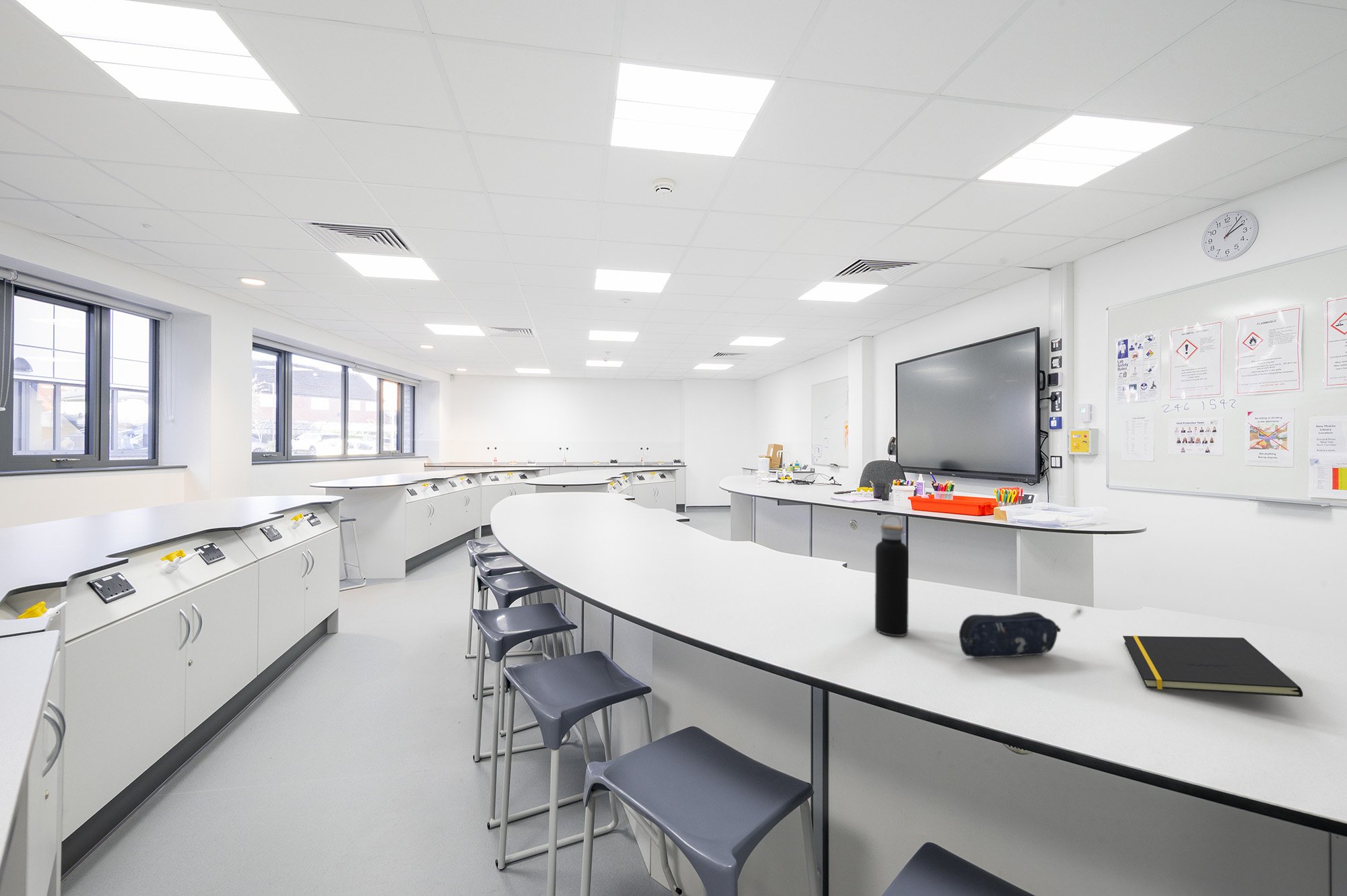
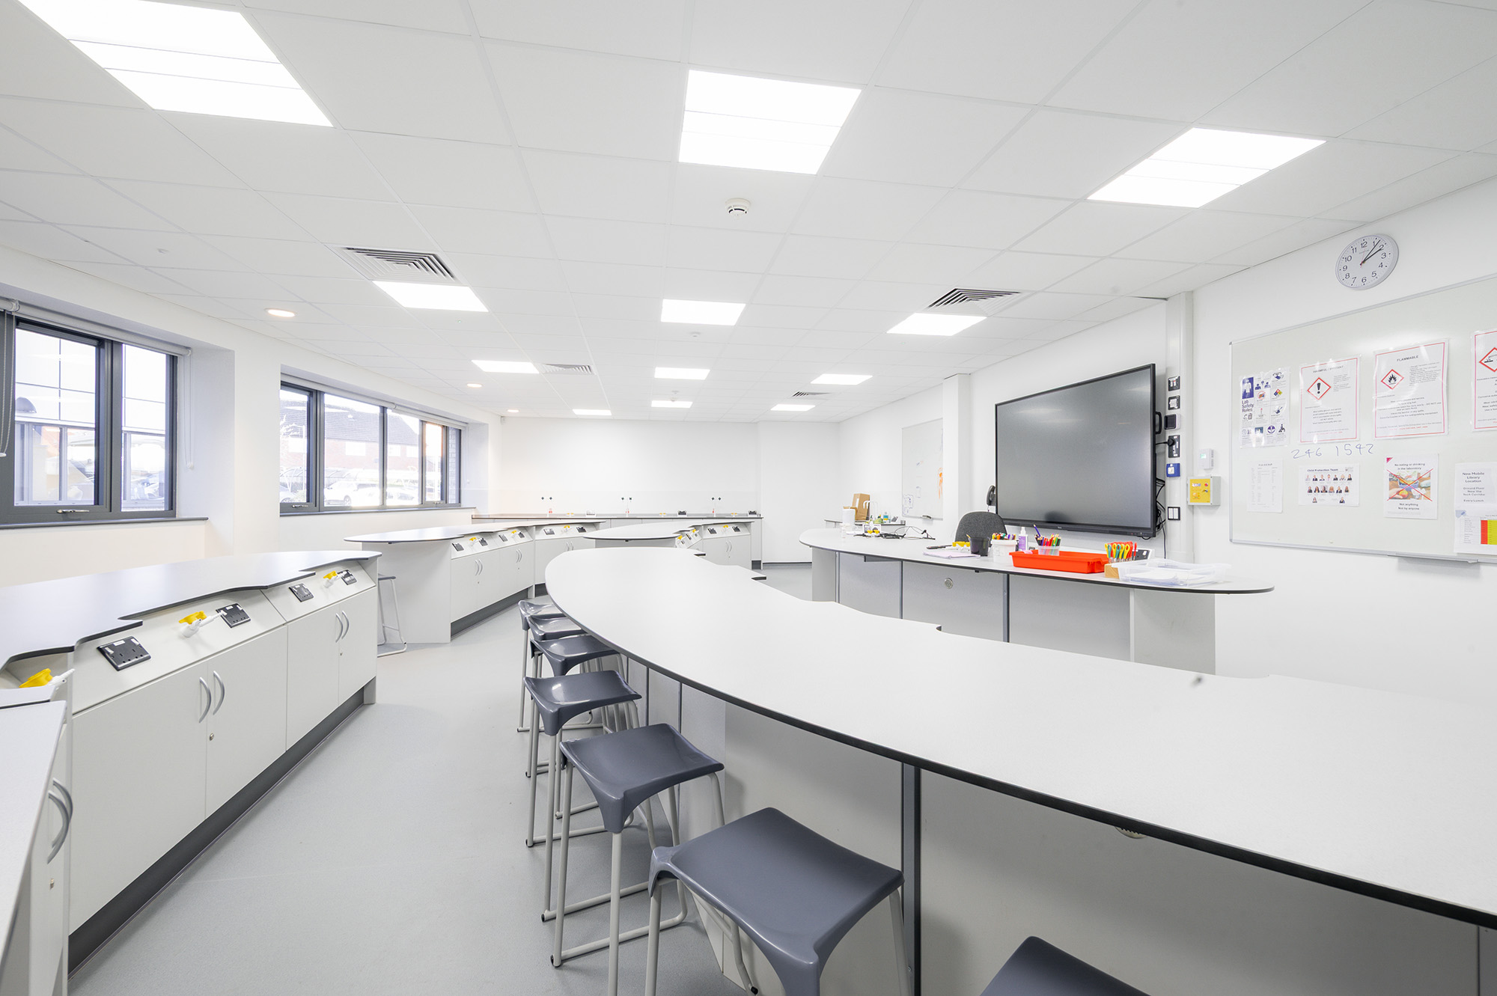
- water bottle (891, 573)
- notepad (1197, 661)
- pencil case (1008, 635)
